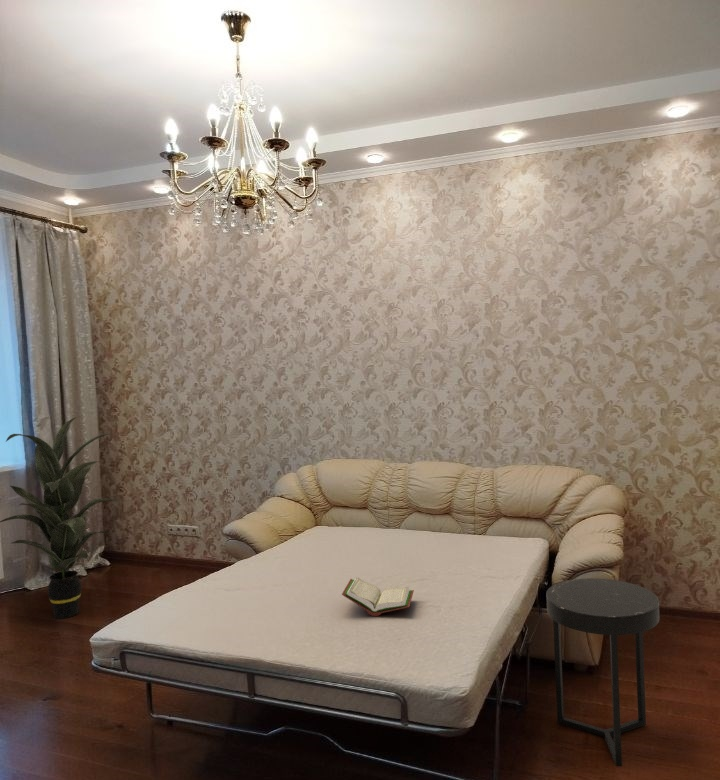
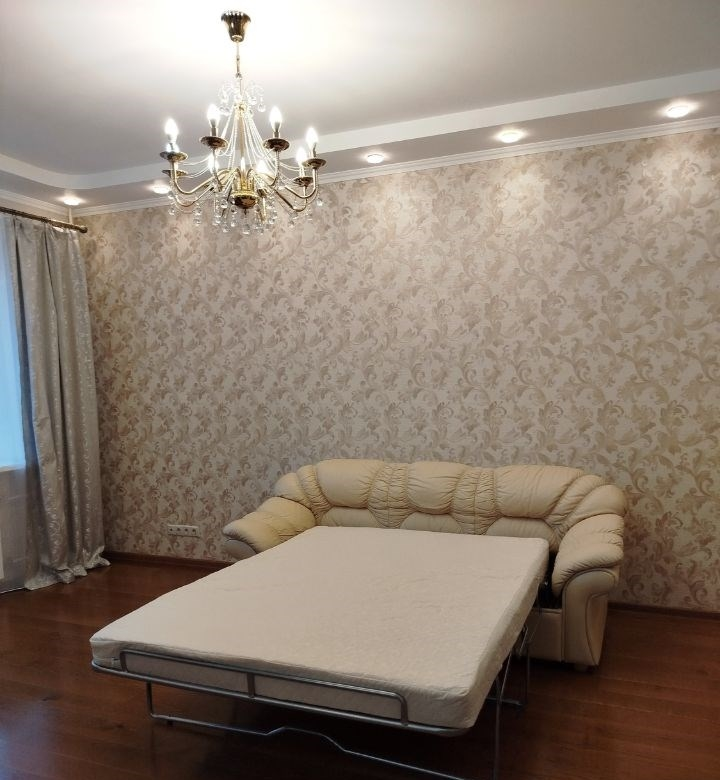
- book (378, 595)
- indoor plant (68, 516)
- side table (611, 666)
